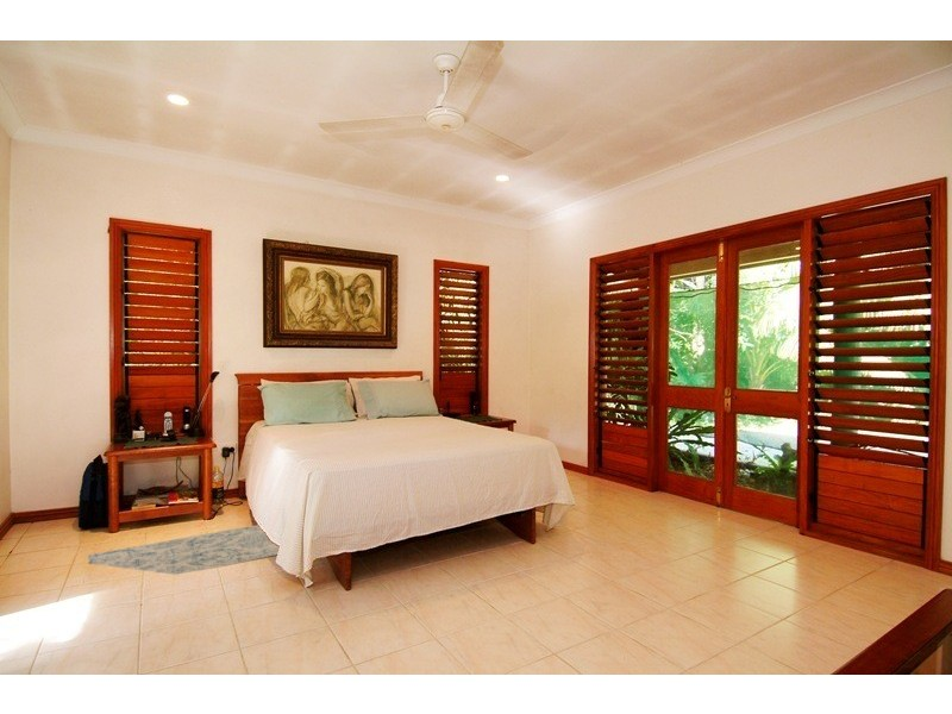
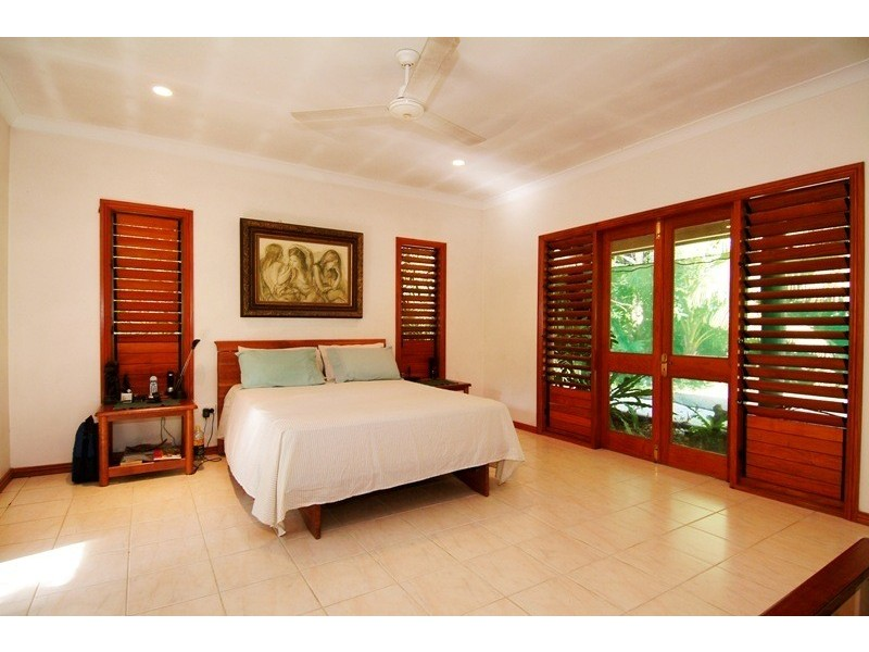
- rug (208, 550)
